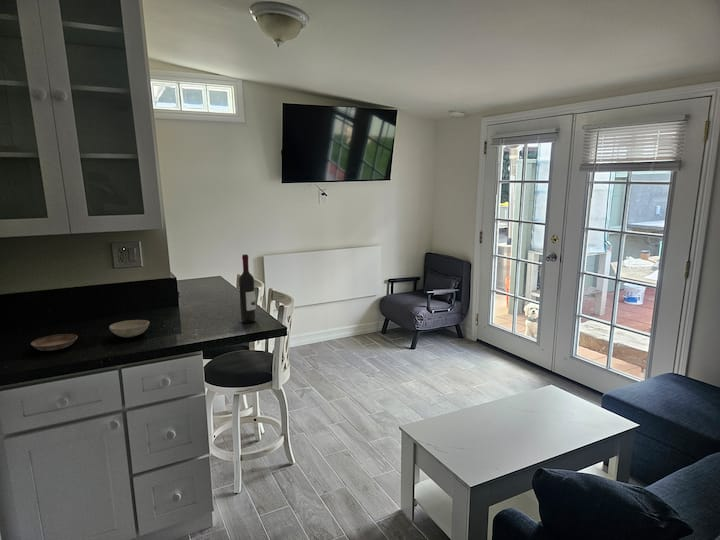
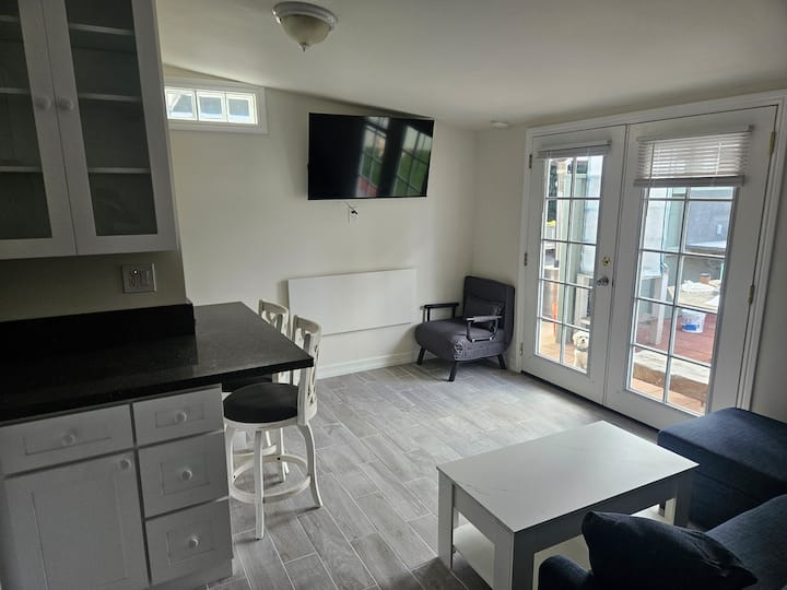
- saucer (55, 343)
- wine bottle (246, 288)
- bowl (129, 329)
